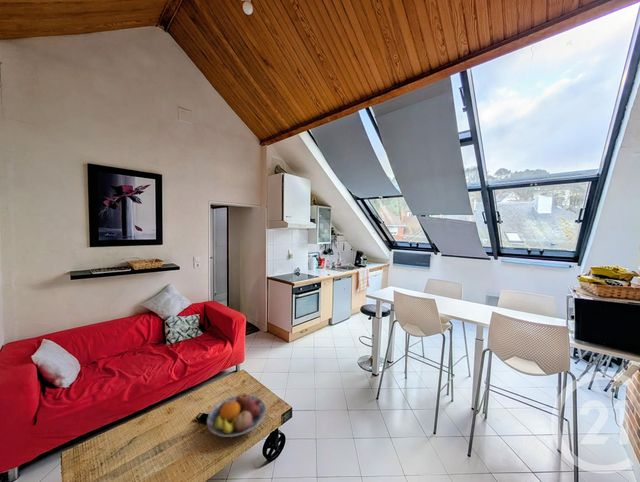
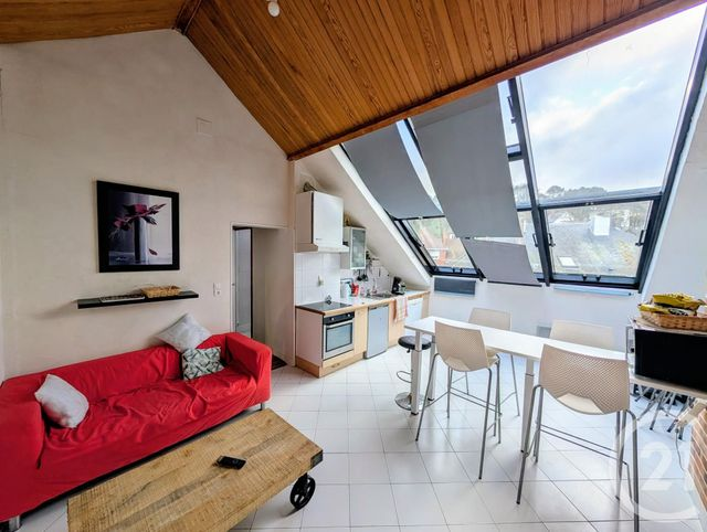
- fruit bowl (237, 411)
